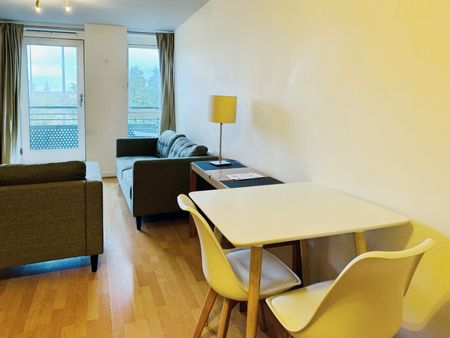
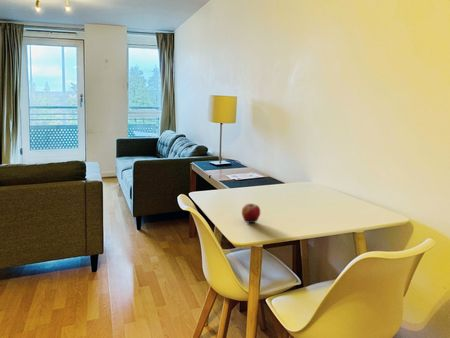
+ apple (250, 212)
